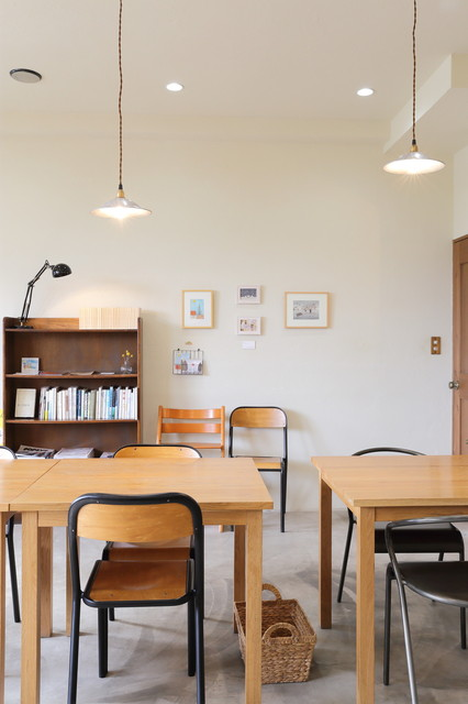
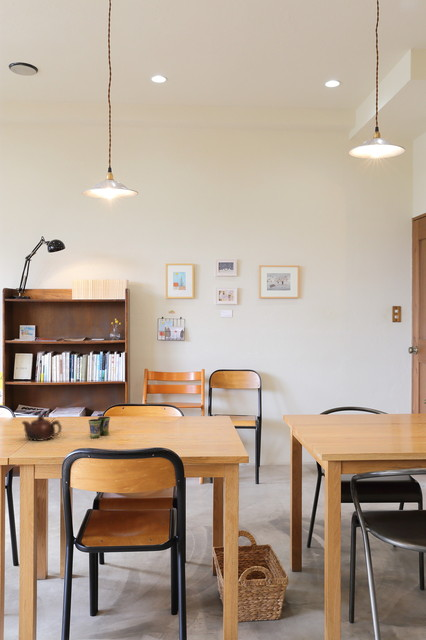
+ teapot (41, 426)
+ cup (99, 427)
